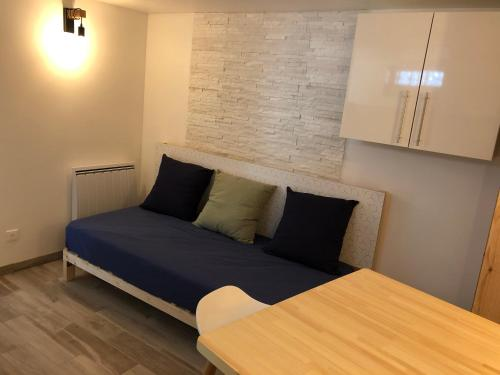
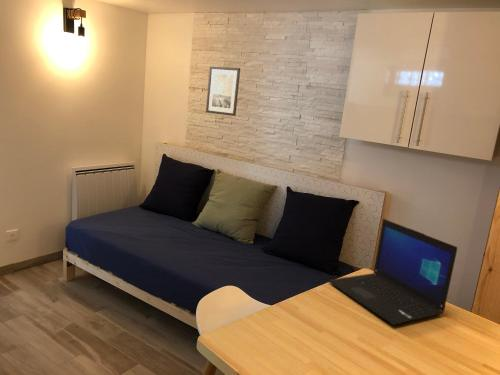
+ laptop (388, 266)
+ wall art (222, 91)
